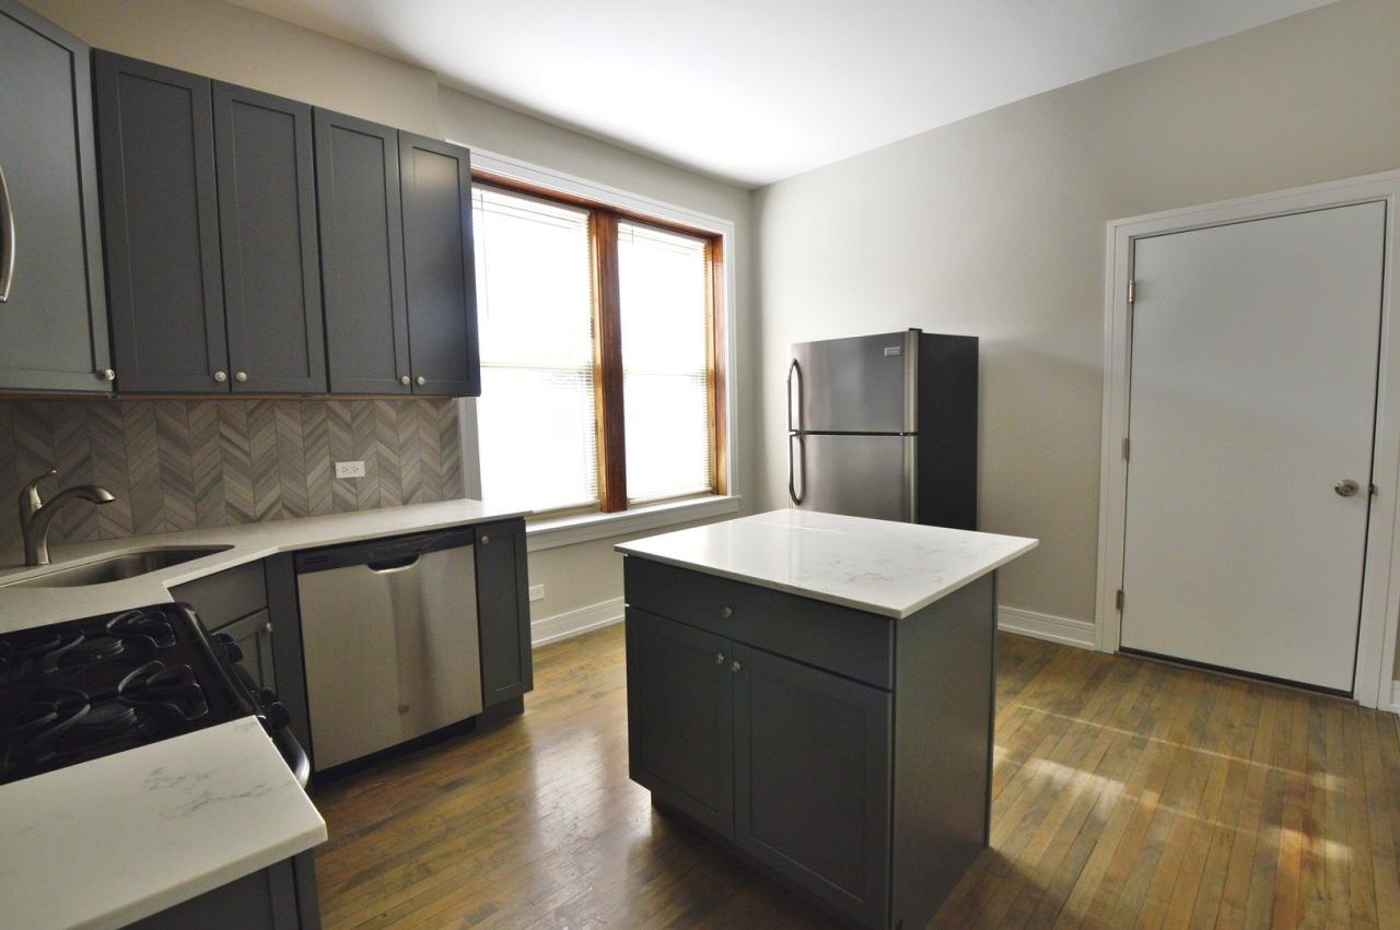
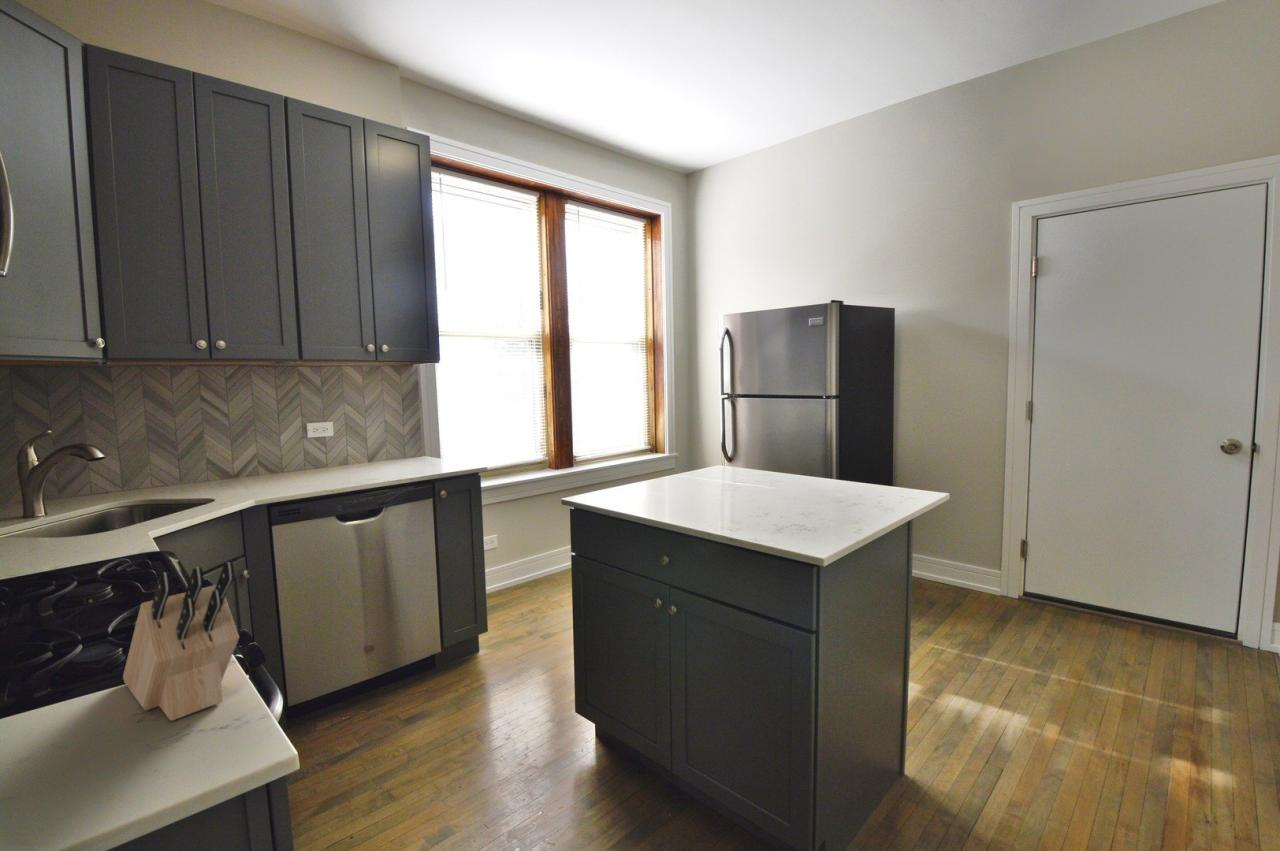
+ knife block (179, 625)
